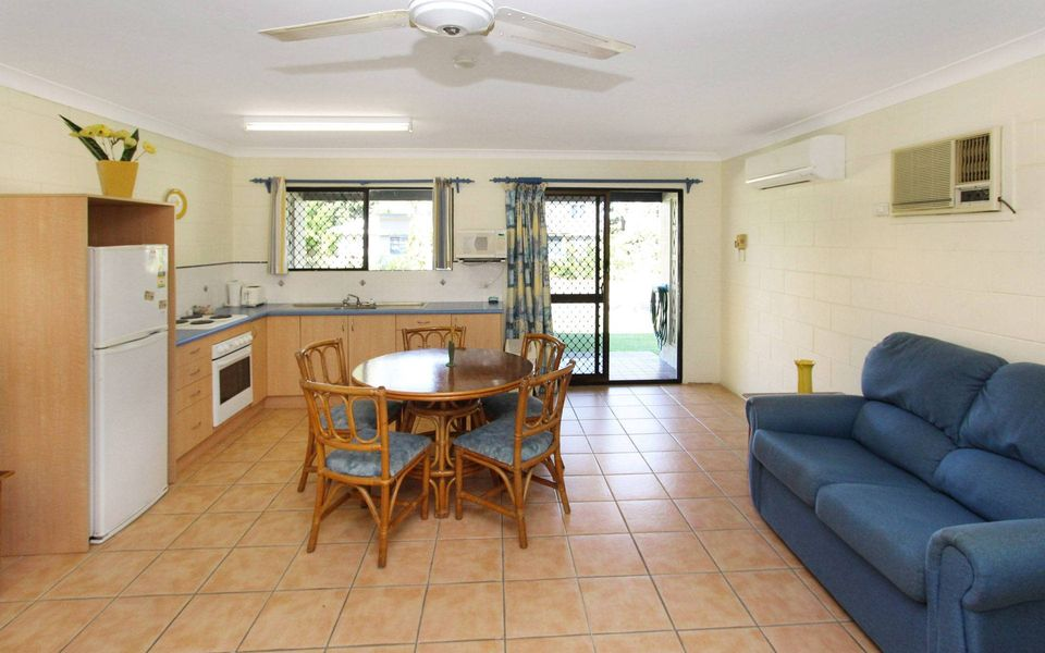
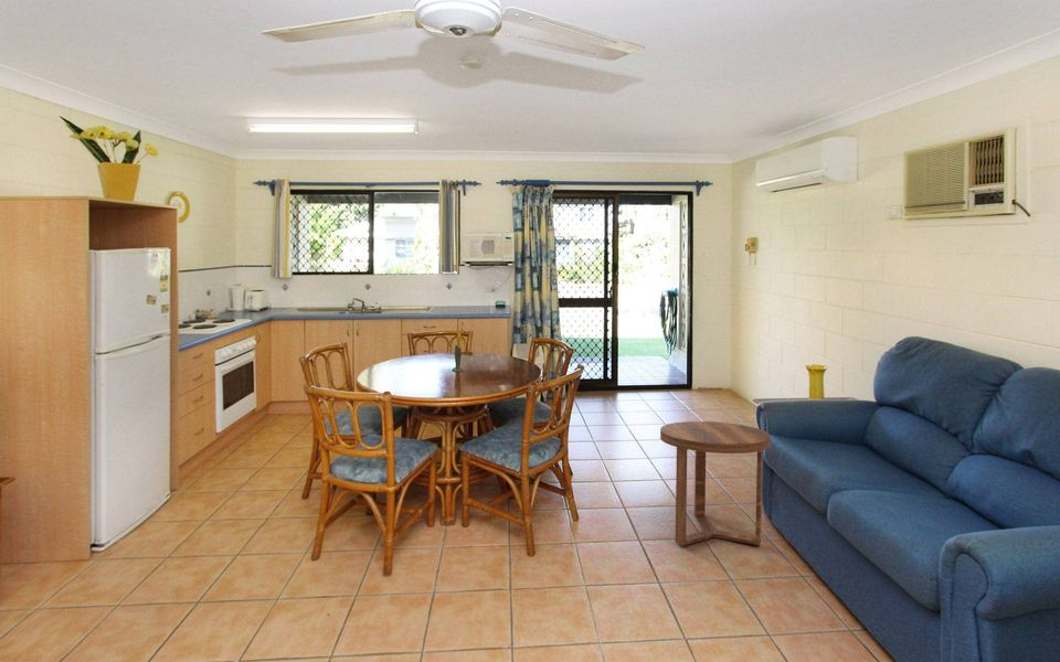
+ side table (704, 483)
